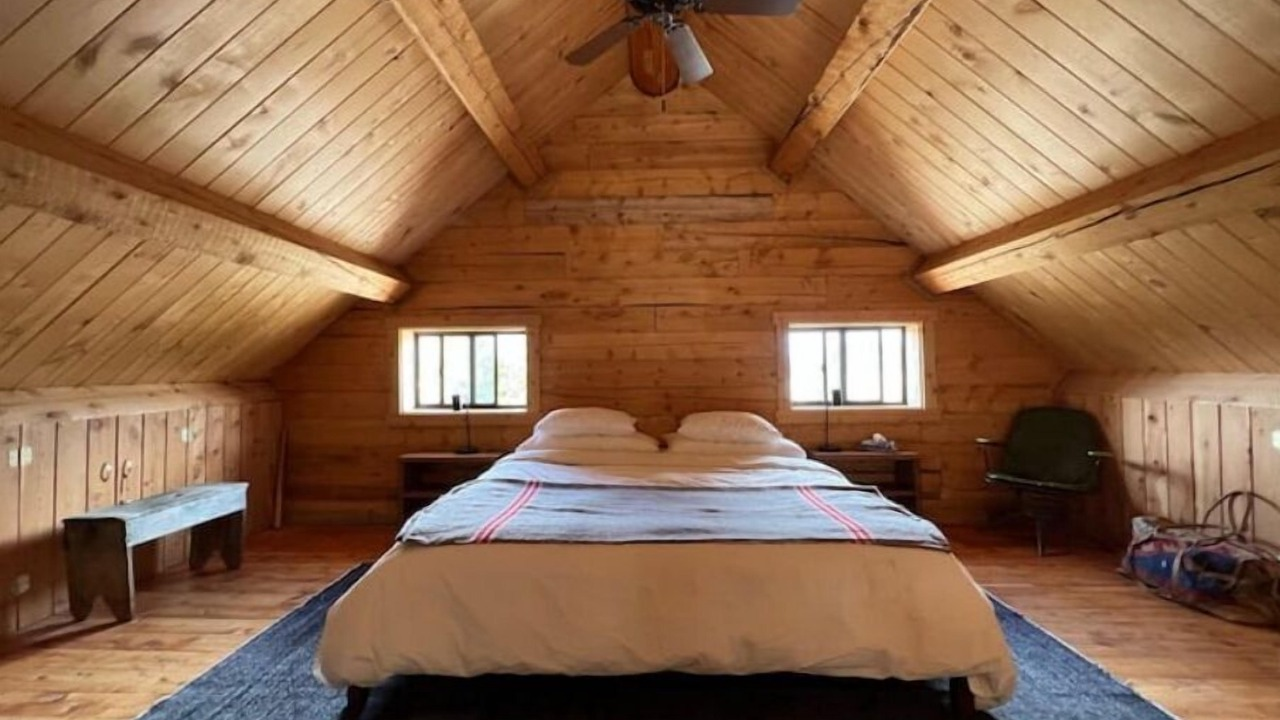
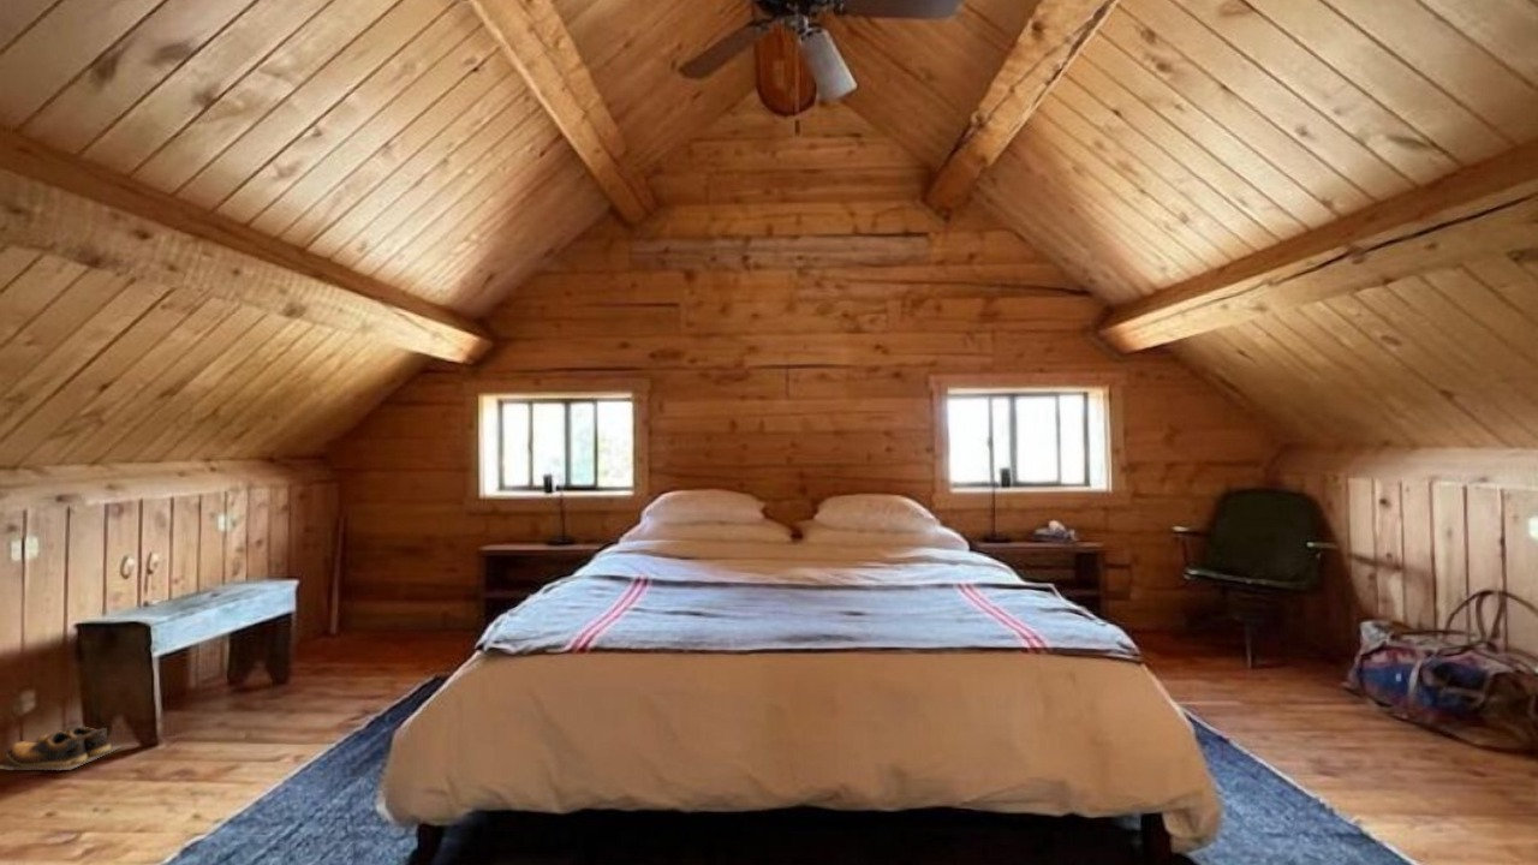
+ shoes (59, 742)
